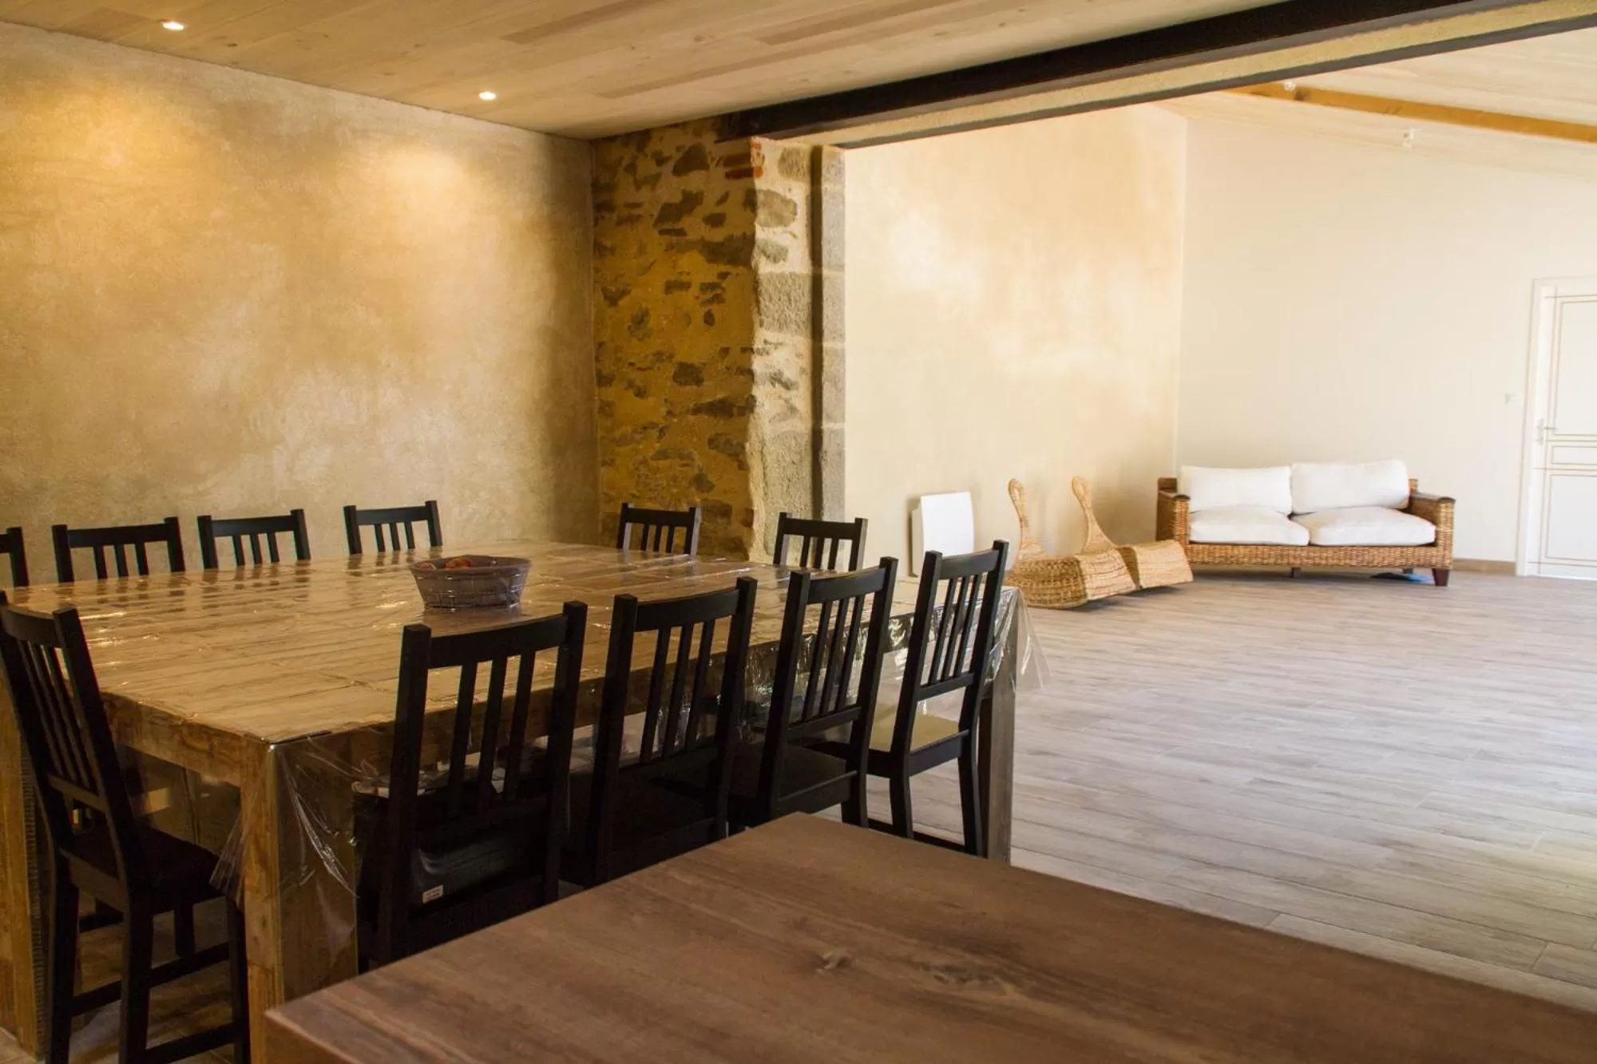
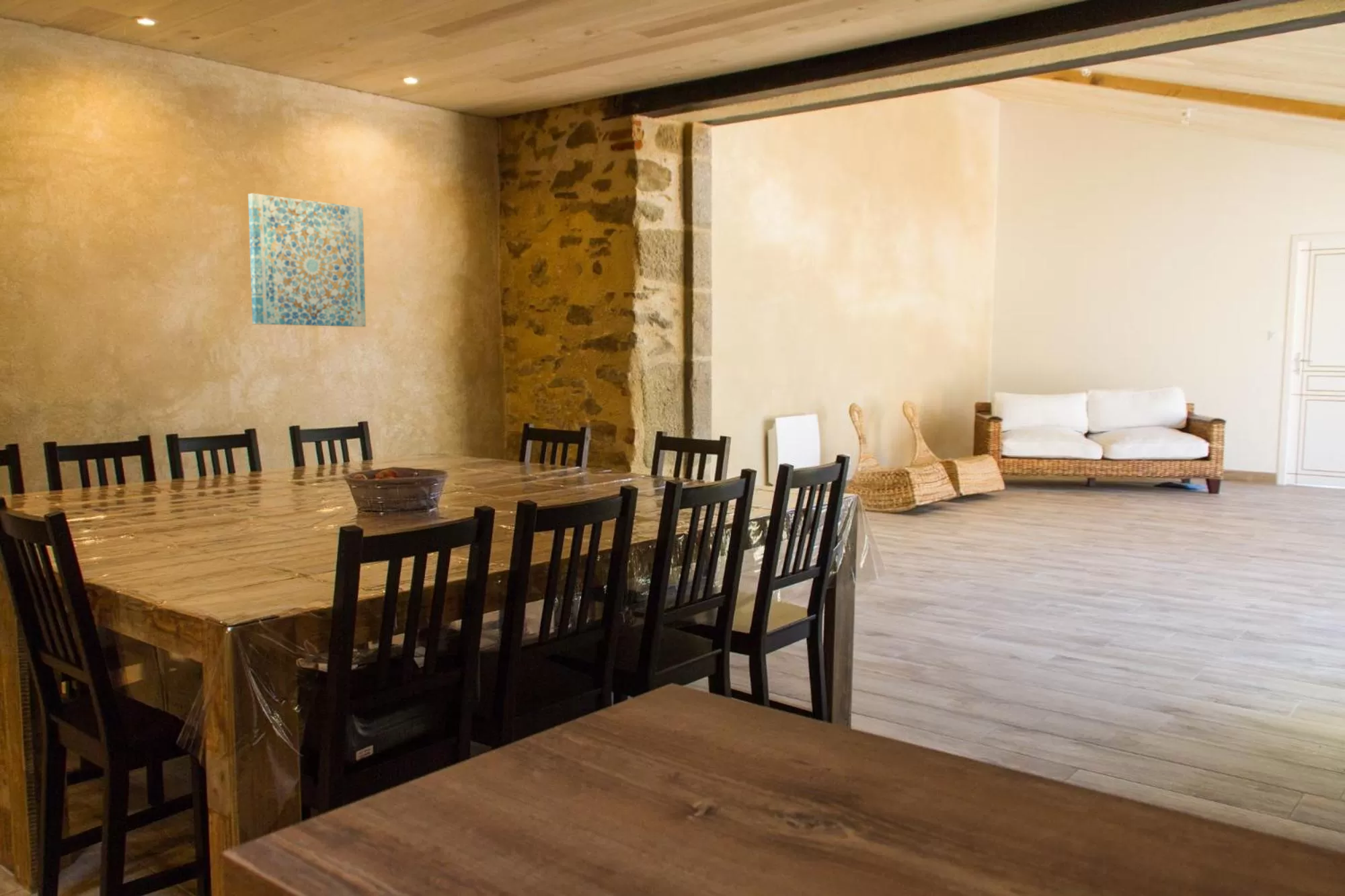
+ wall art (309, 263)
